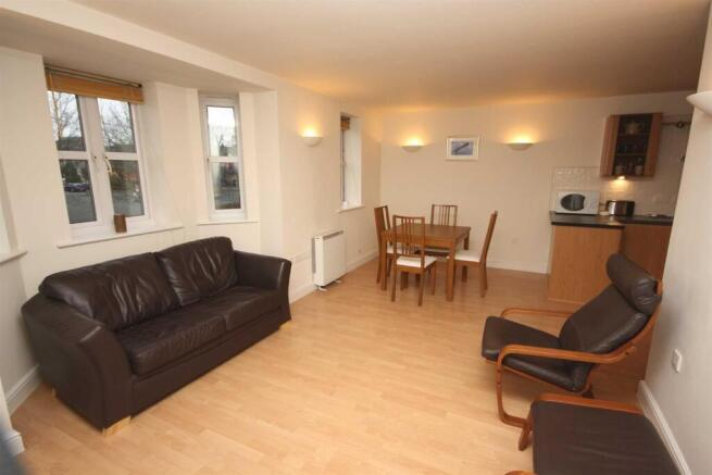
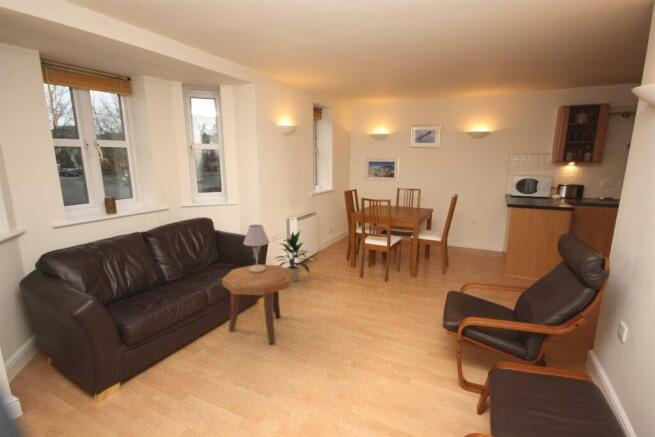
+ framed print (381, 169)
+ table lamp (256, 248)
+ indoor plant (293, 256)
+ side table (264, 302)
